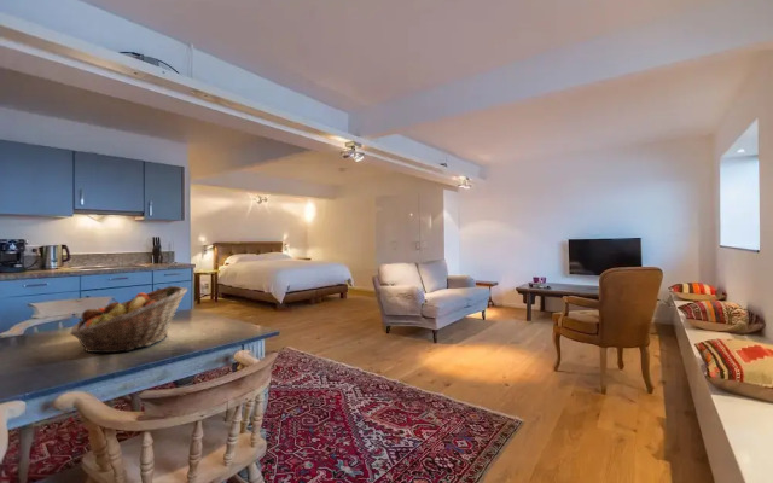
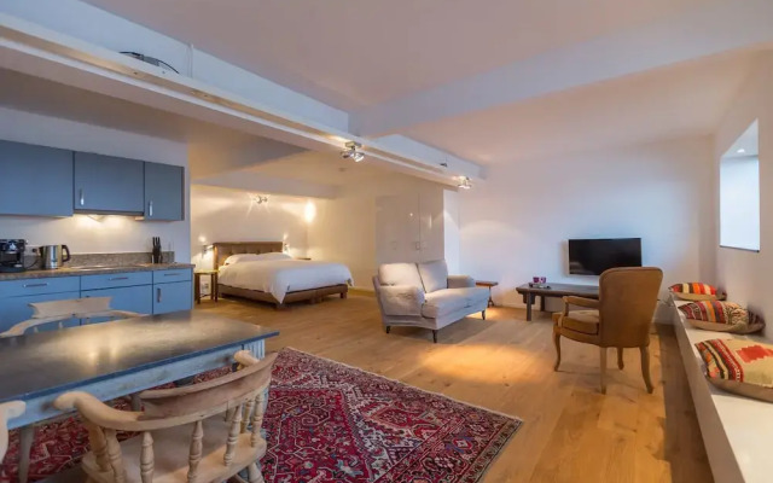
- fruit basket (133, 315)
